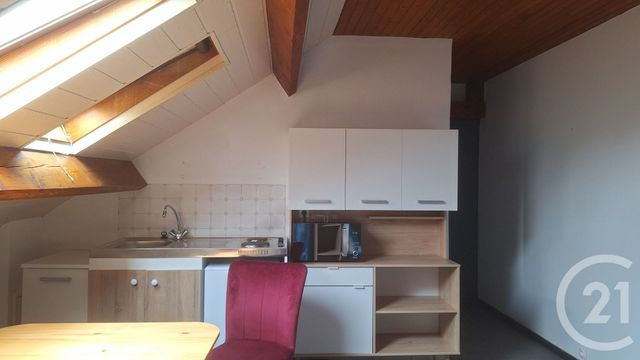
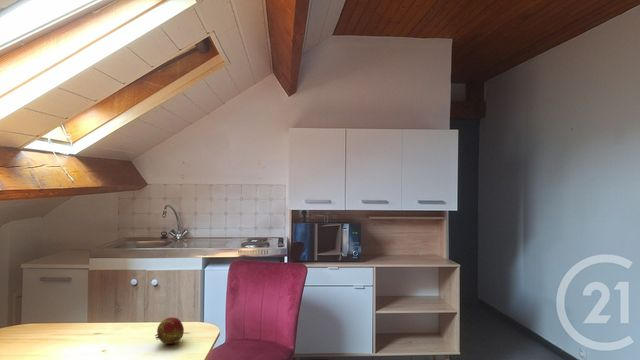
+ fruit (168, 331)
